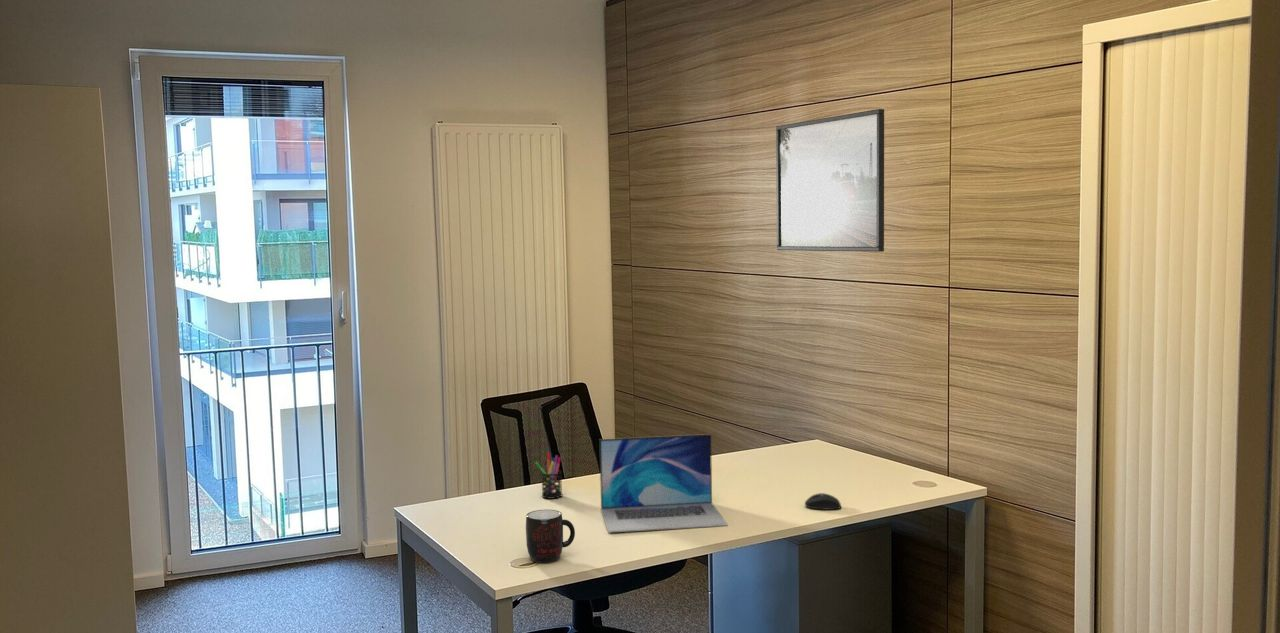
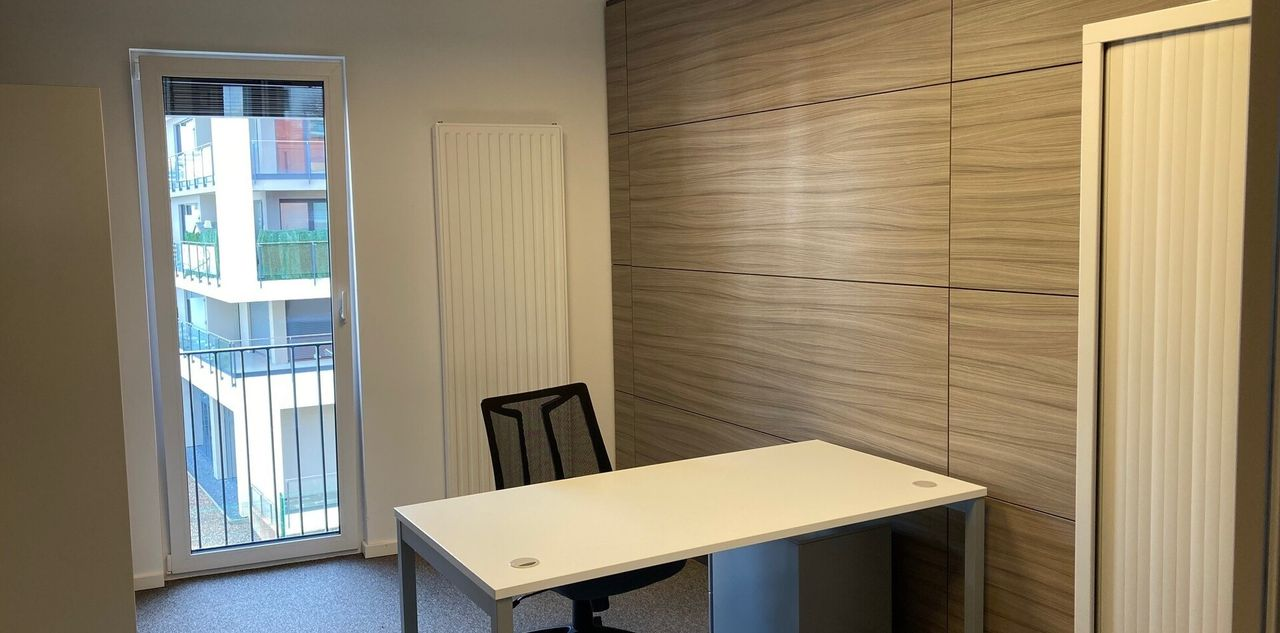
- laptop (661, 481)
- mug (550, 535)
- mouse (823, 500)
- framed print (826, 184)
- pen holder (548, 475)
